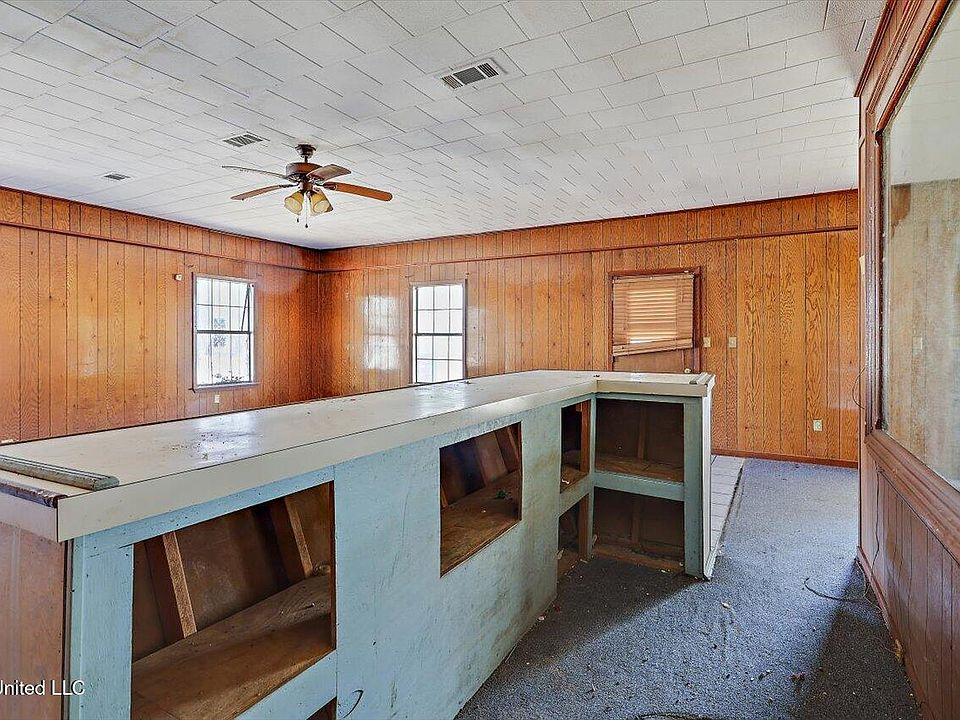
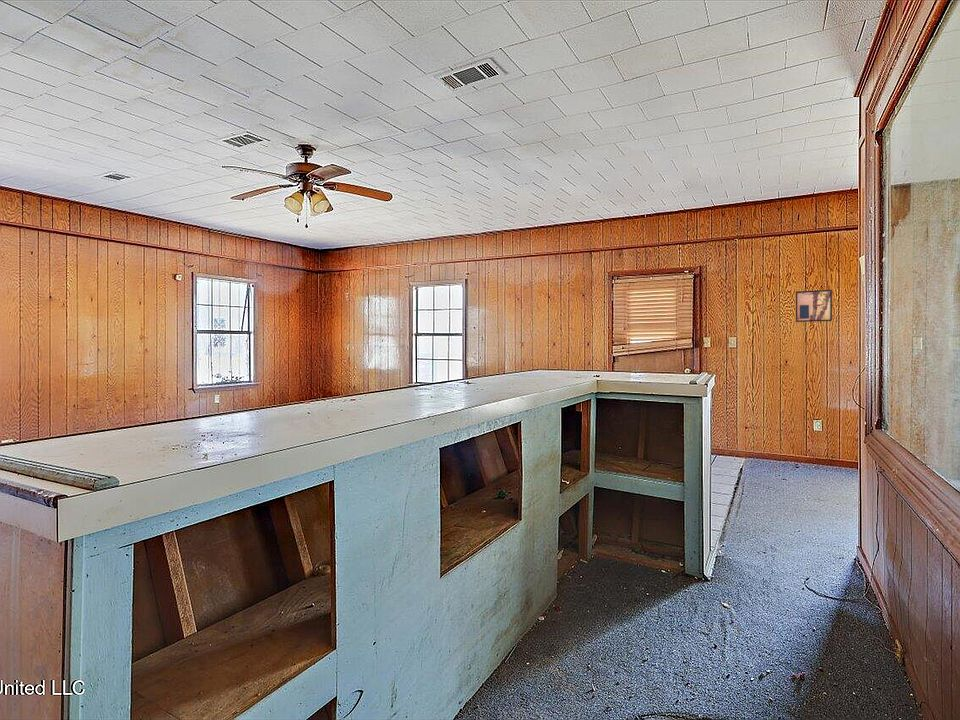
+ wall art (813, 306)
